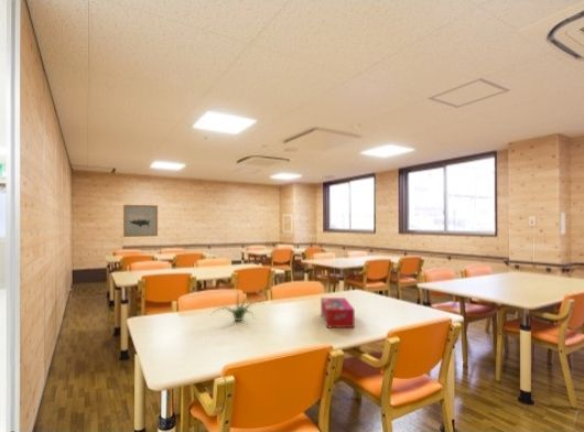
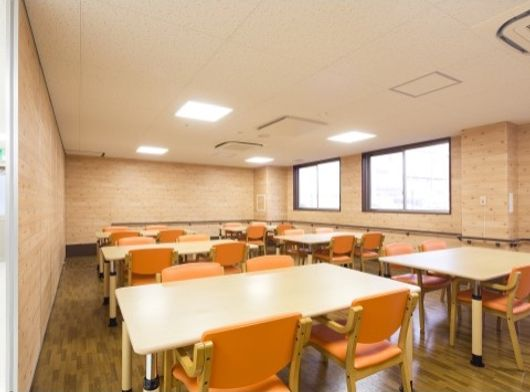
- plant (241, 303)
- wall art (140, 220)
- tissue box (336, 311)
